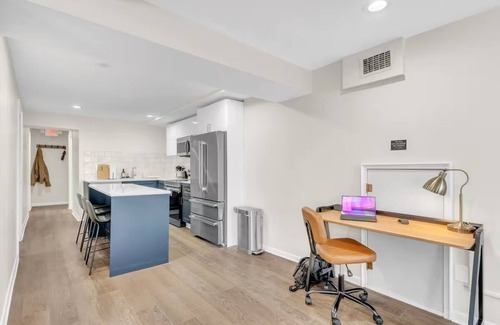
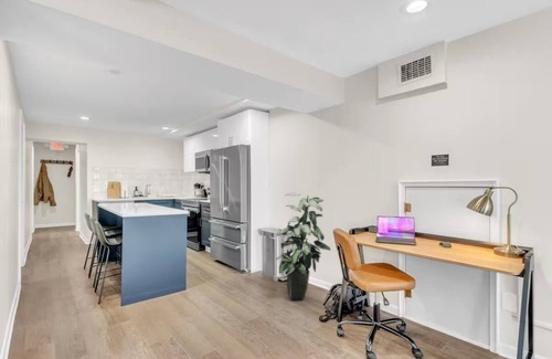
+ indoor plant (299, 244)
